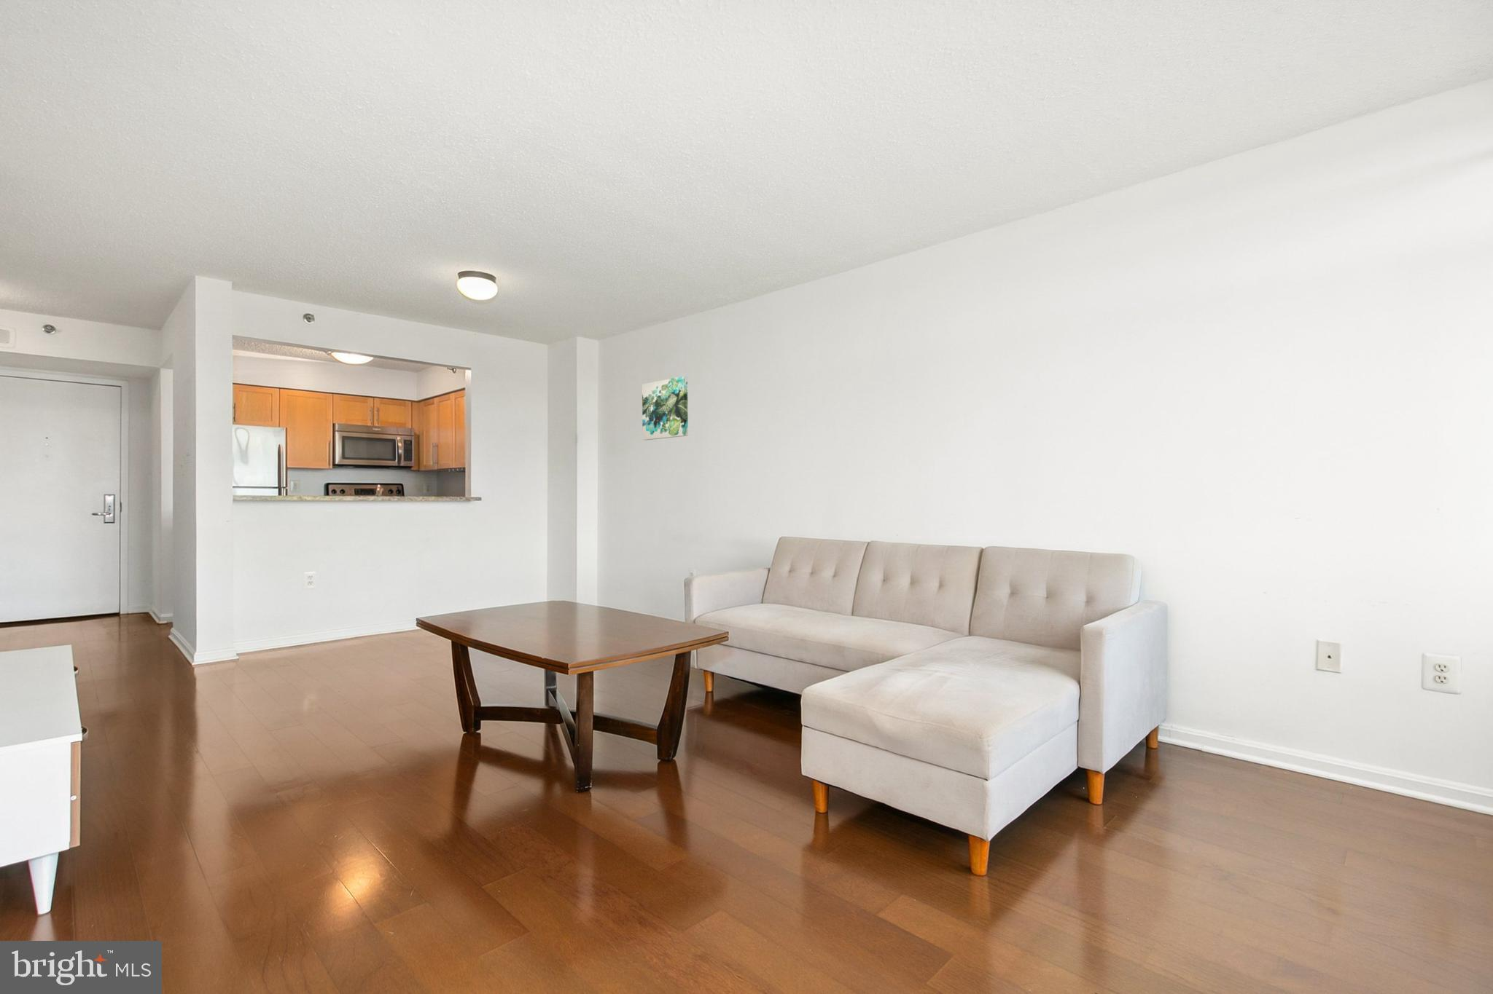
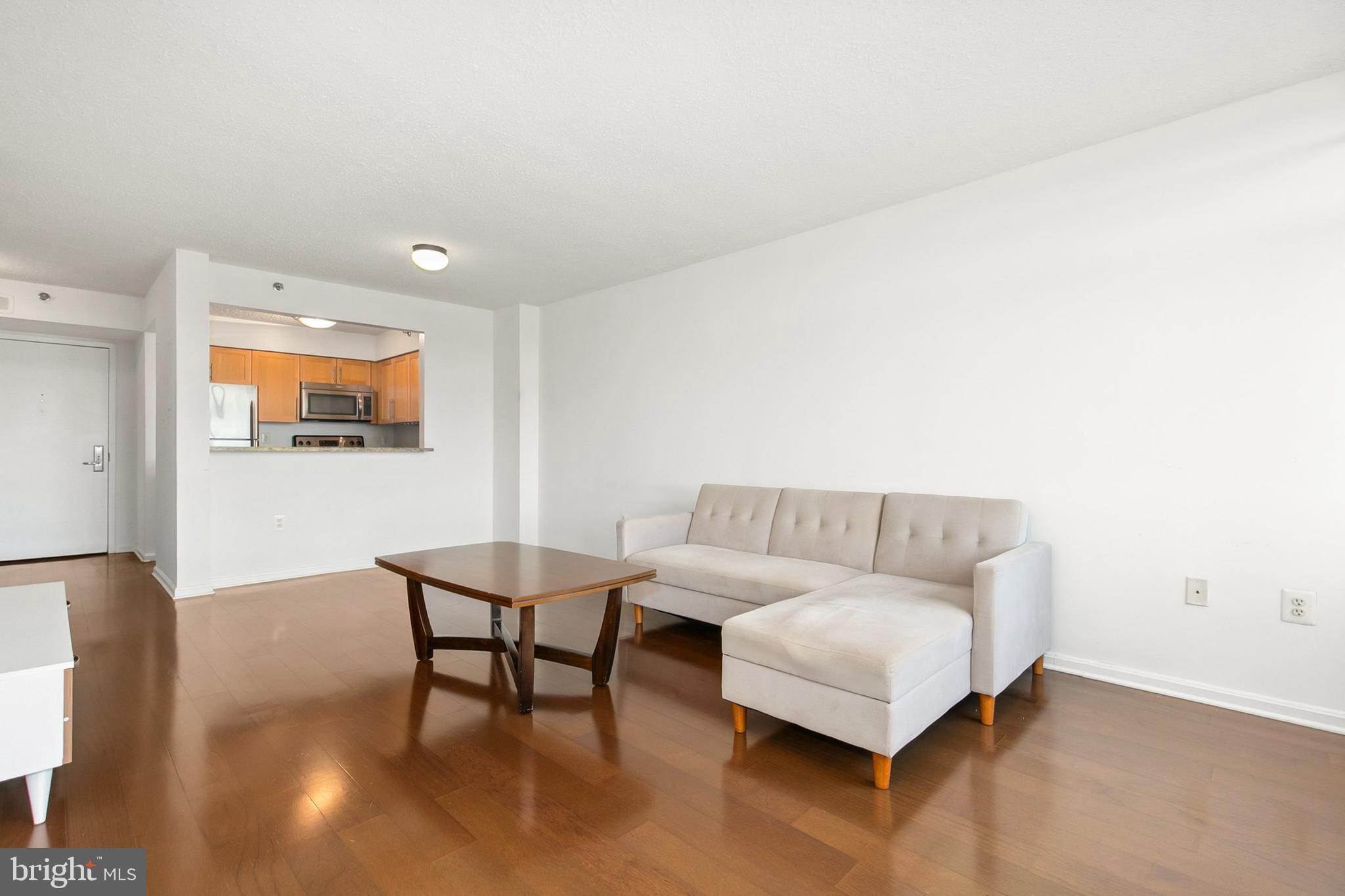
- wall art (664, 409)
